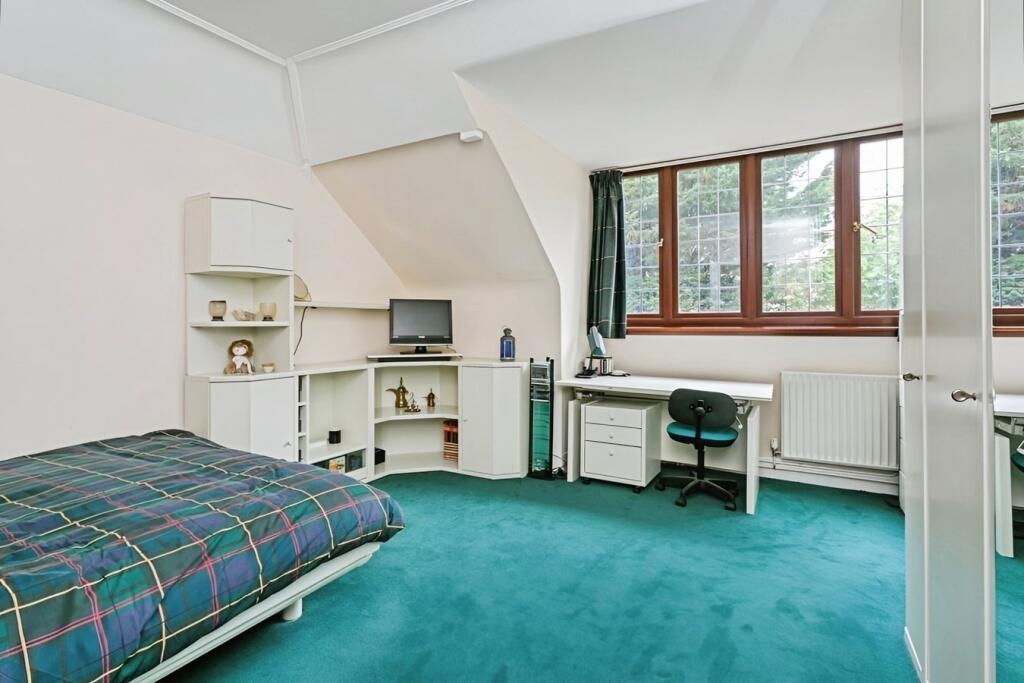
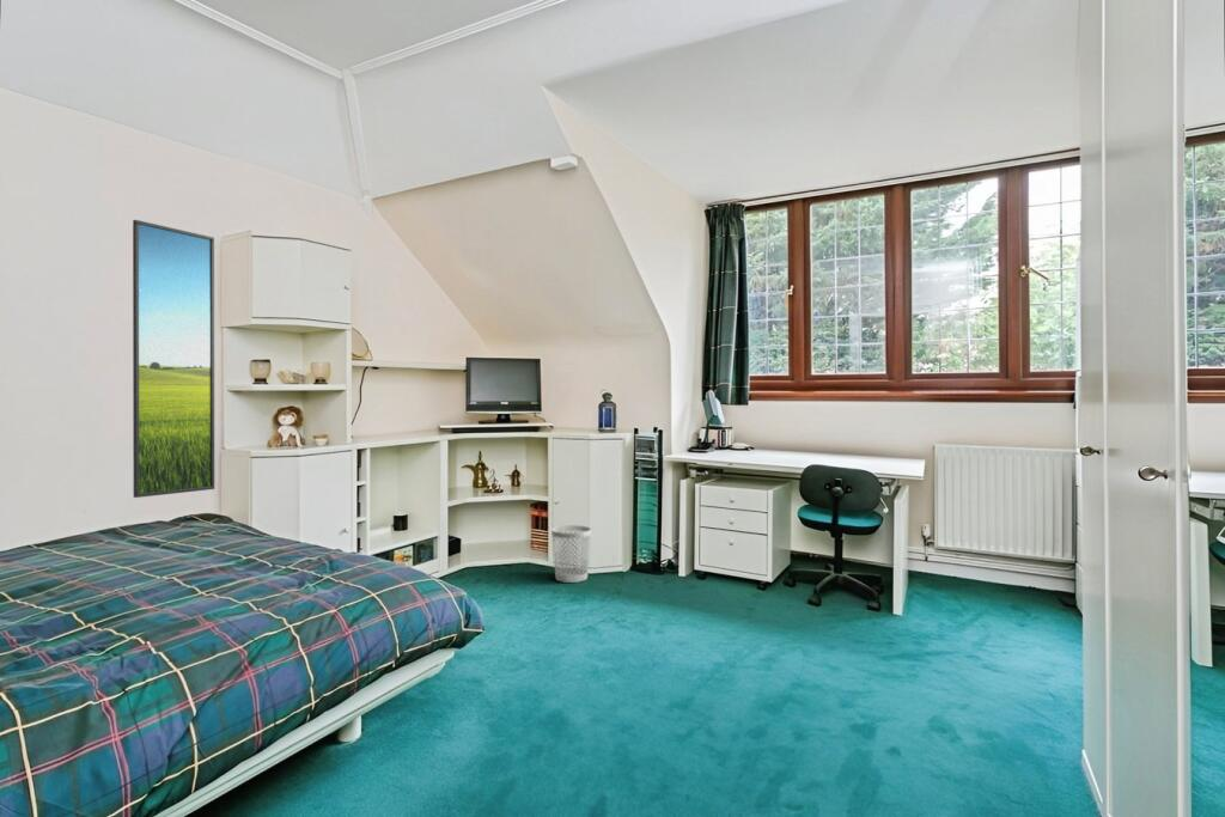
+ wastebasket (571, 554)
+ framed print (175, 360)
